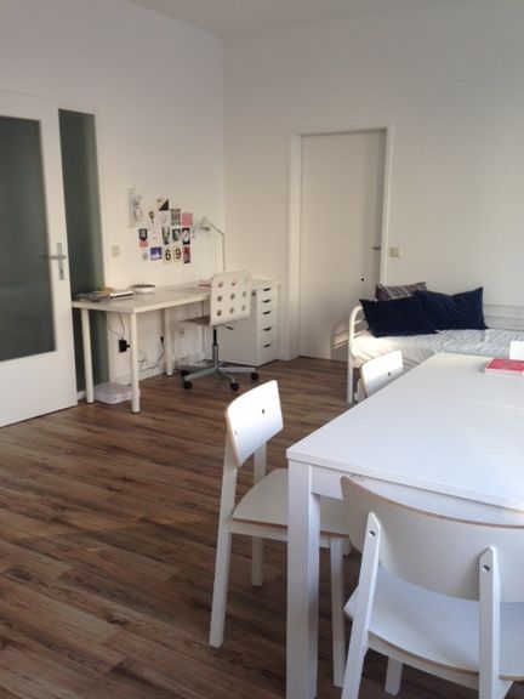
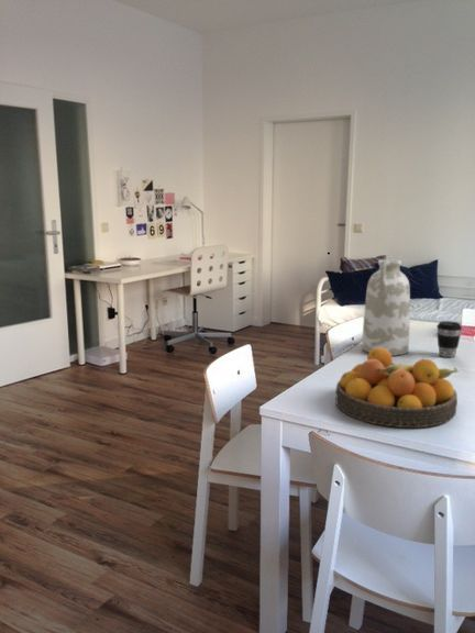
+ fruit bowl (395, 381)
+ vase (386, 304)
+ coffee cup (448, 338)
